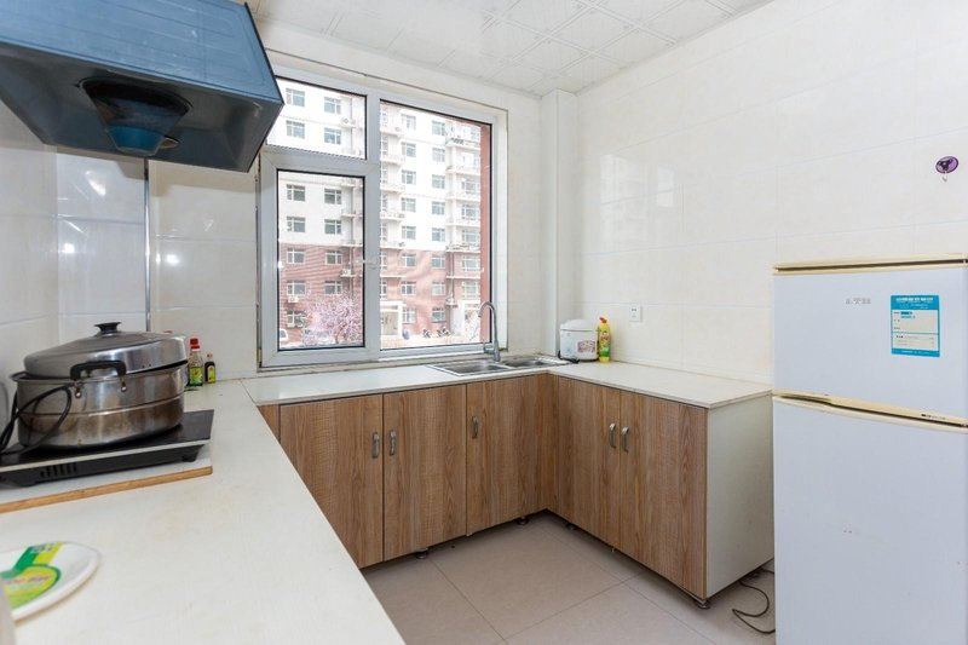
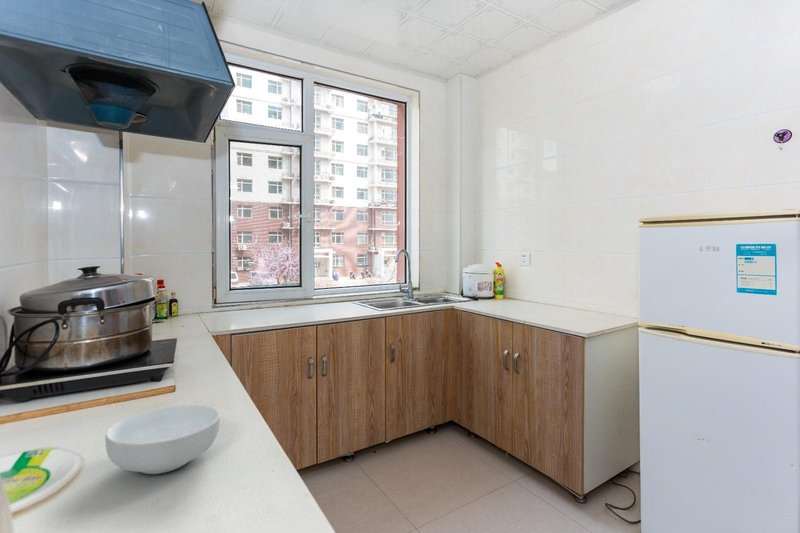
+ cereal bowl (166, 441)
